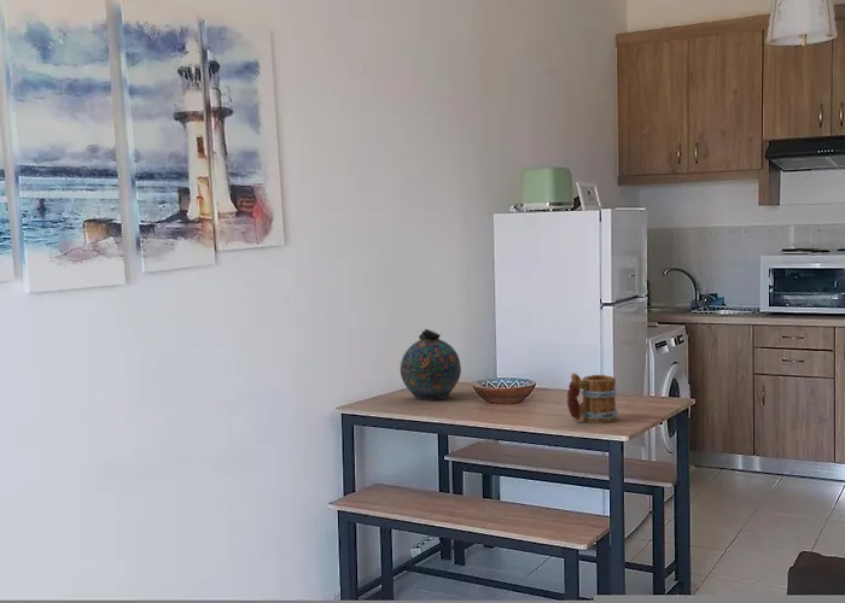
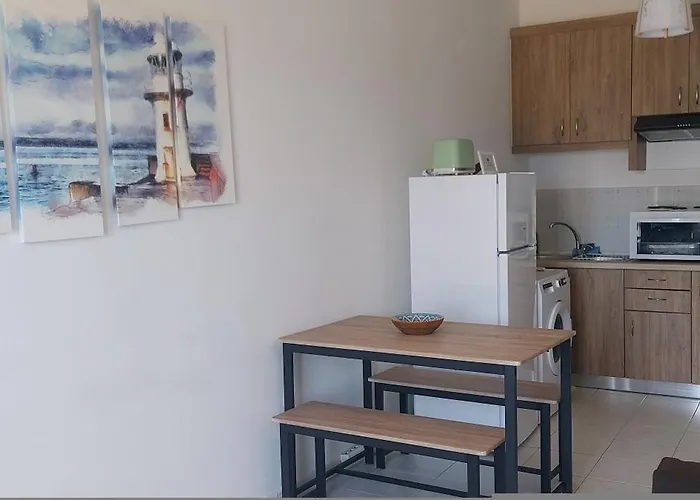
- snuff bottle (430, 362)
- mug (592, 396)
